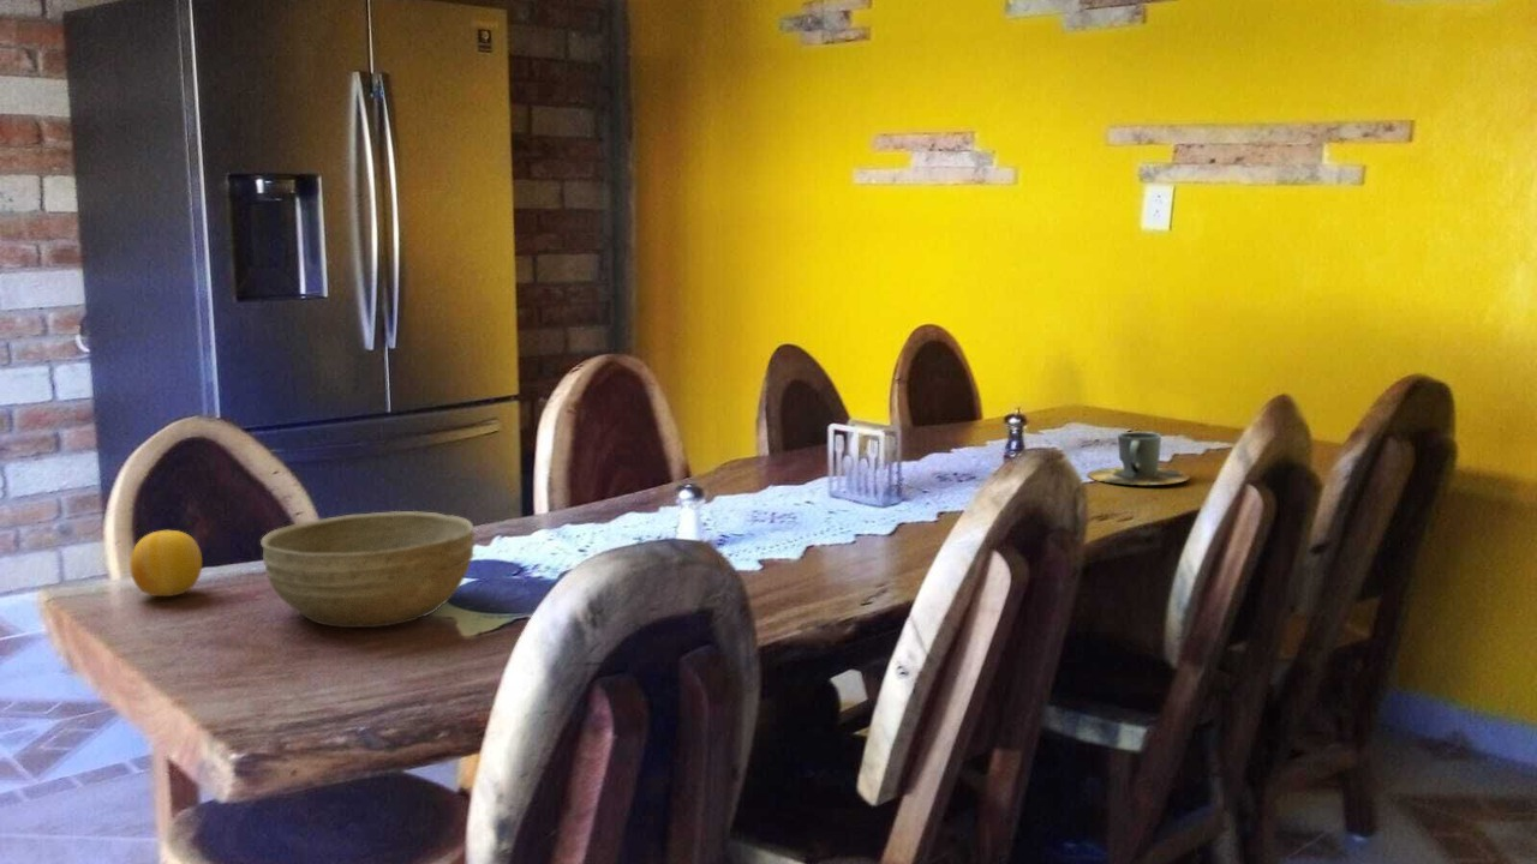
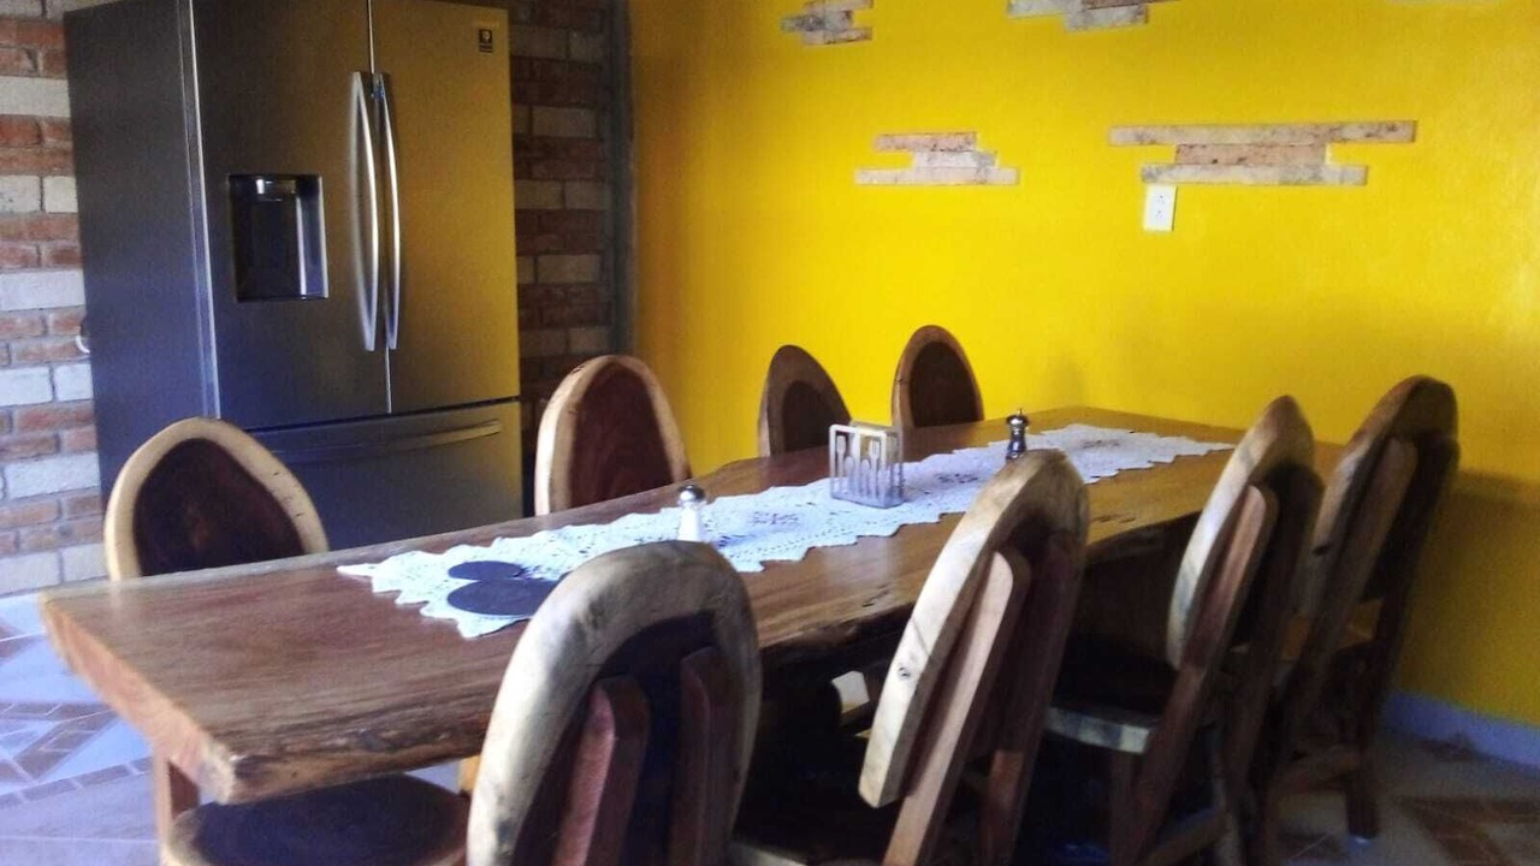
- fruit (166, 563)
- cup (1138, 455)
- bowl (370, 569)
